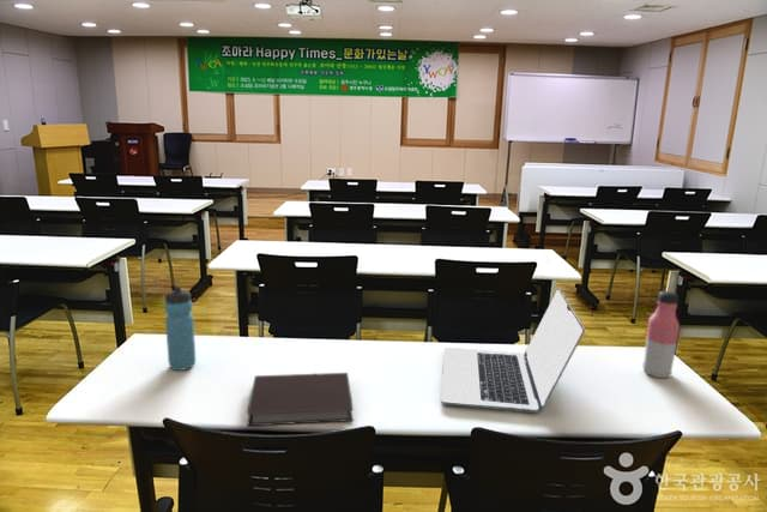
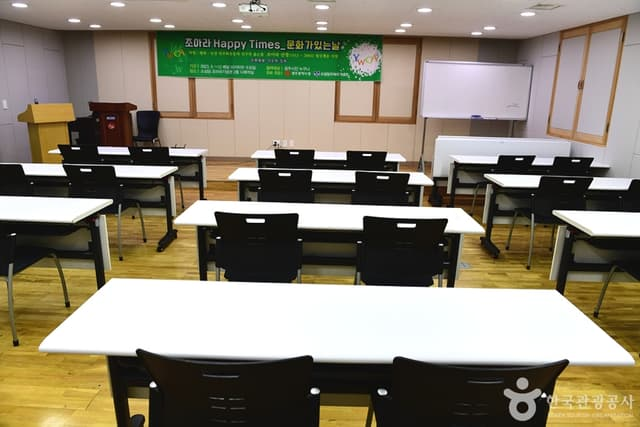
- notebook (301, 396)
- water bottle (180, 326)
- water bottle (662, 333)
- laptop (505, 351)
